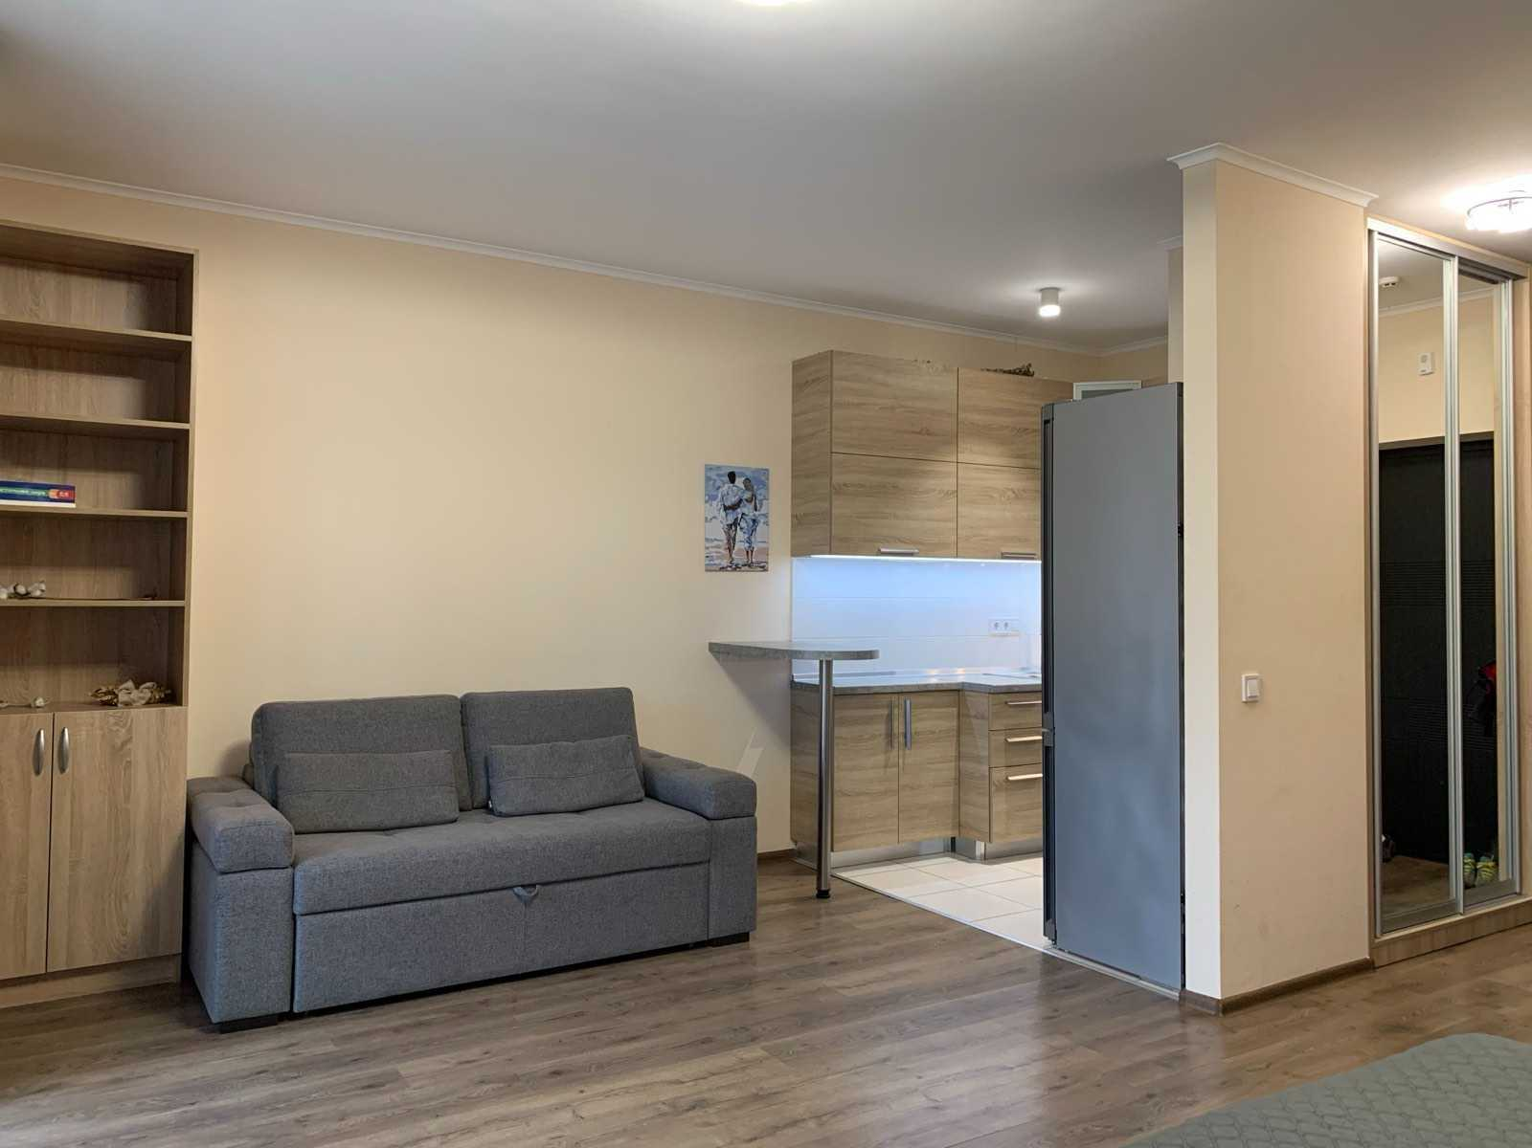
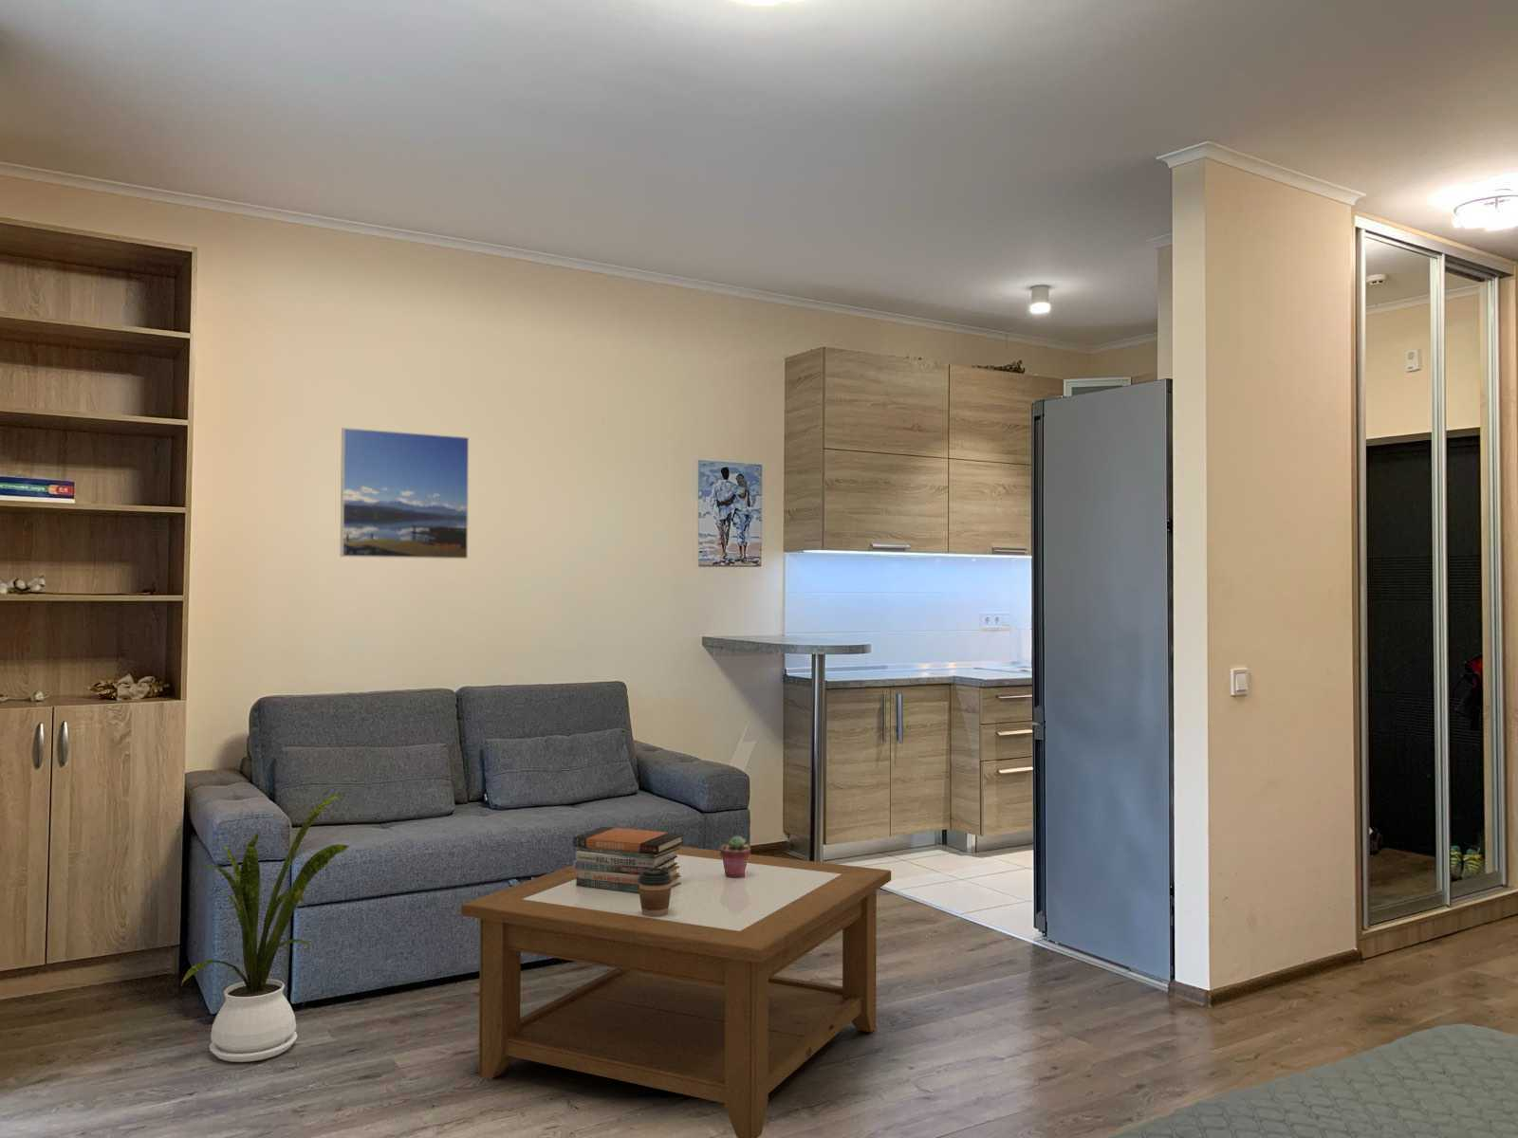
+ house plant (267, 925)
+ book stack (628, 859)
+ potted succulent (735, 855)
+ coffee cup (655, 888)
+ coffee table (687, 968)
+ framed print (406, 495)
